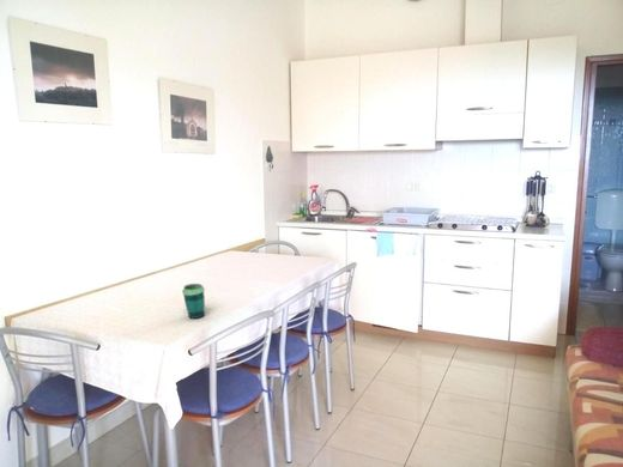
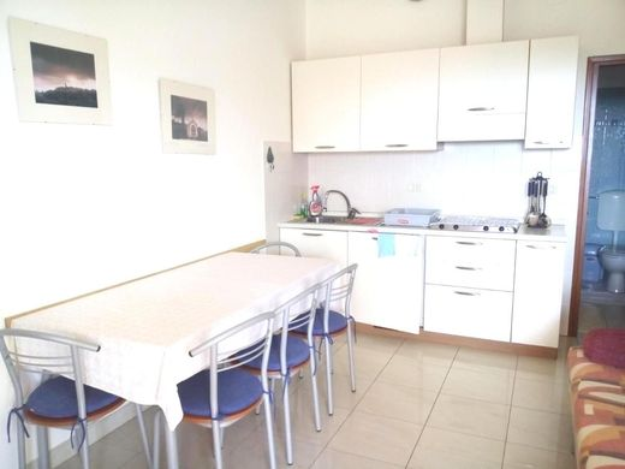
- cup (193, 301)
